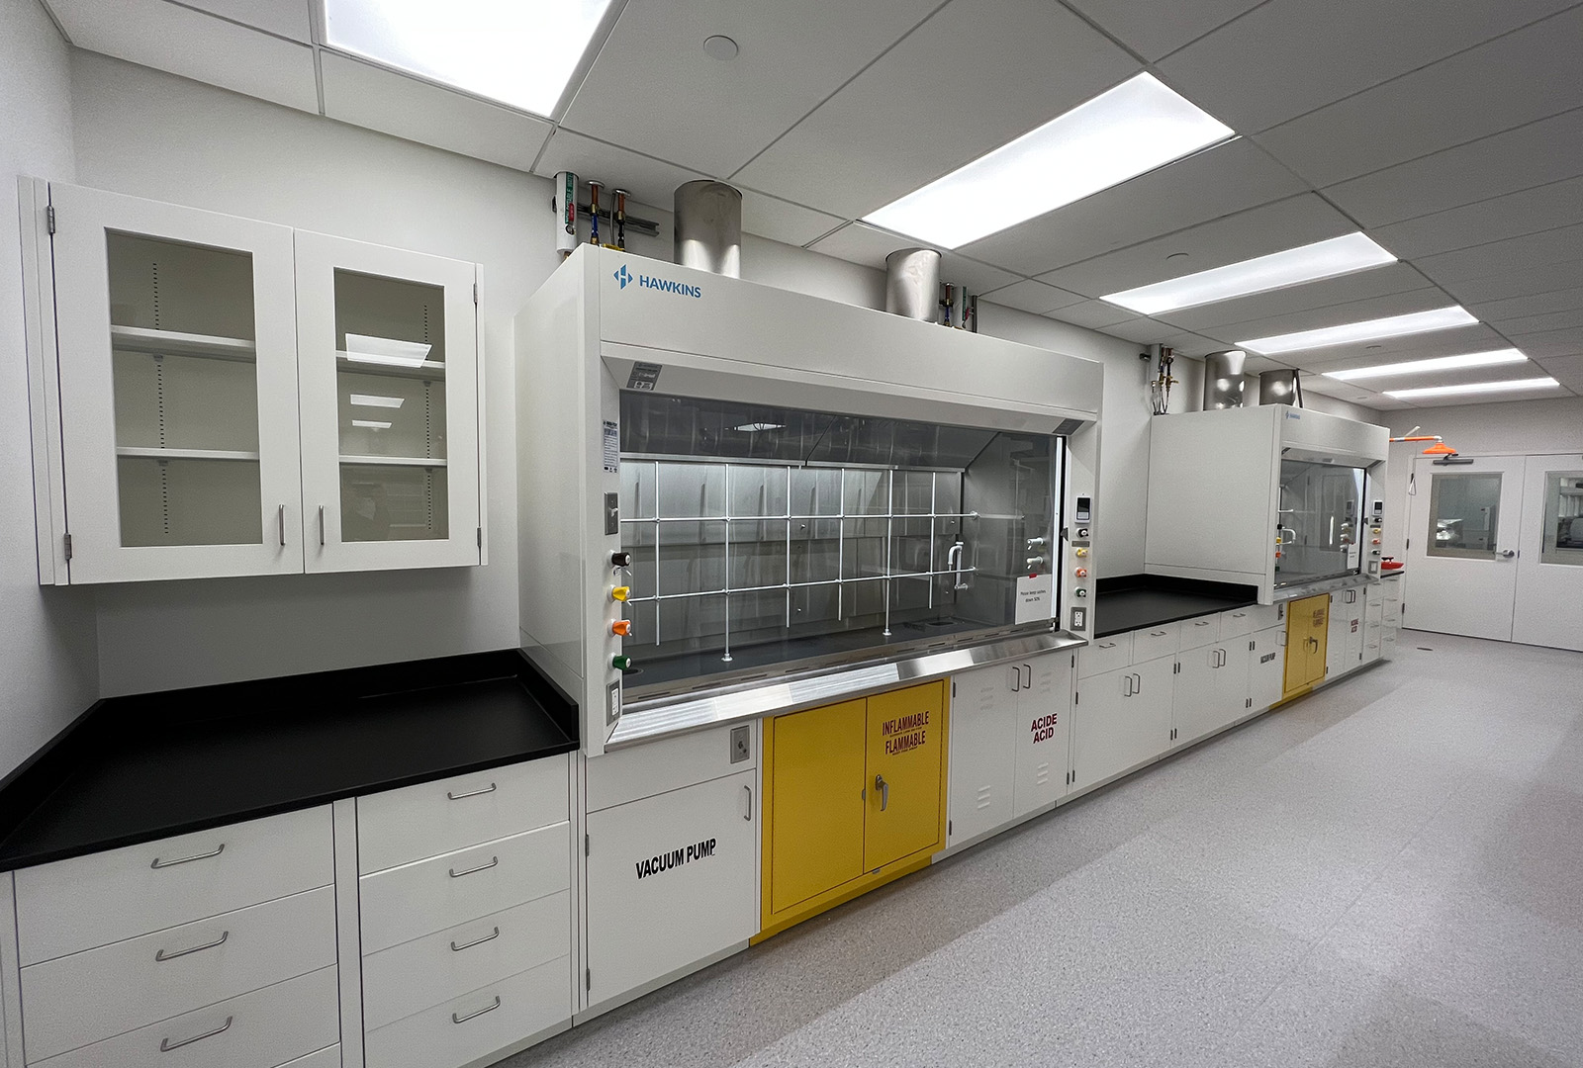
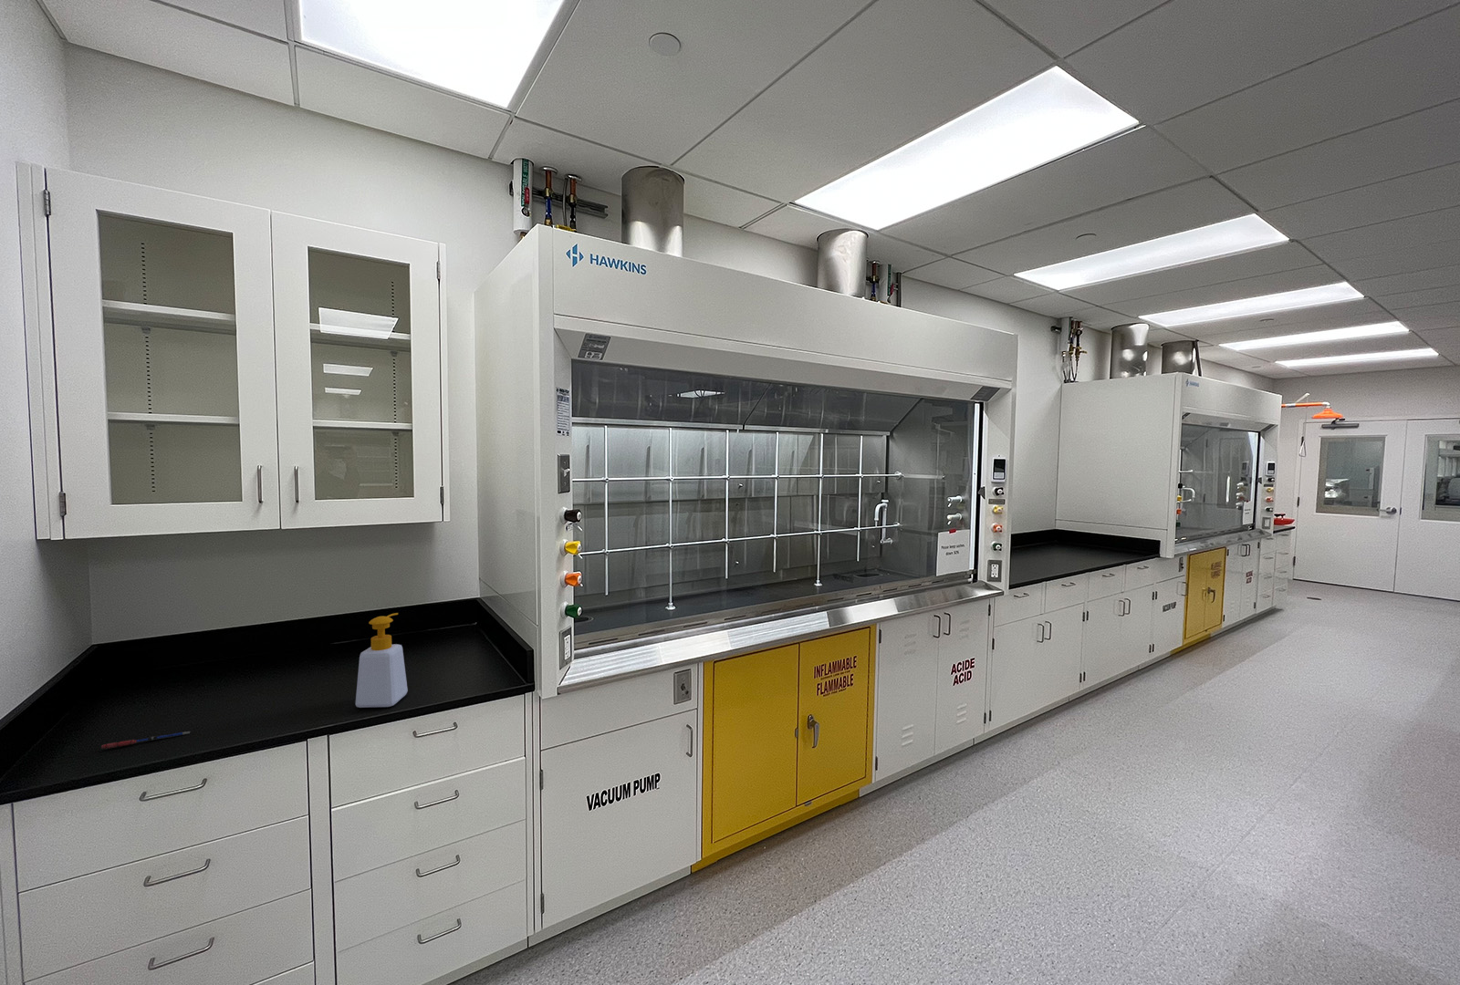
+ soap bottle (385, 656)
+ pen (147, 738)
